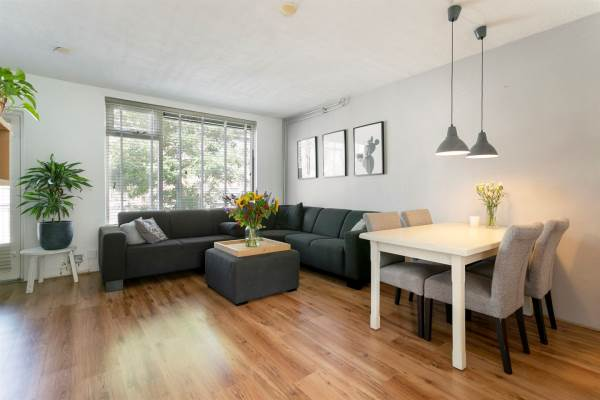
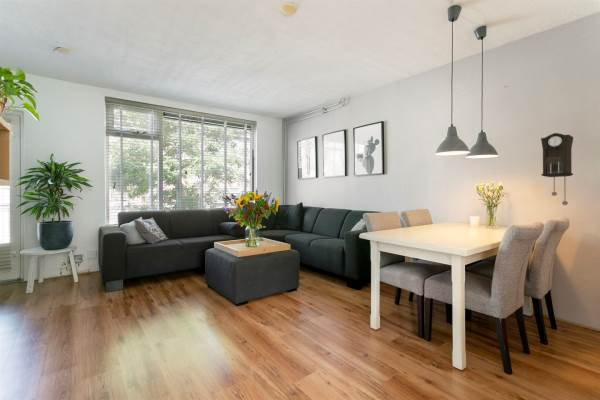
+ pendulum clock (557, 169)
